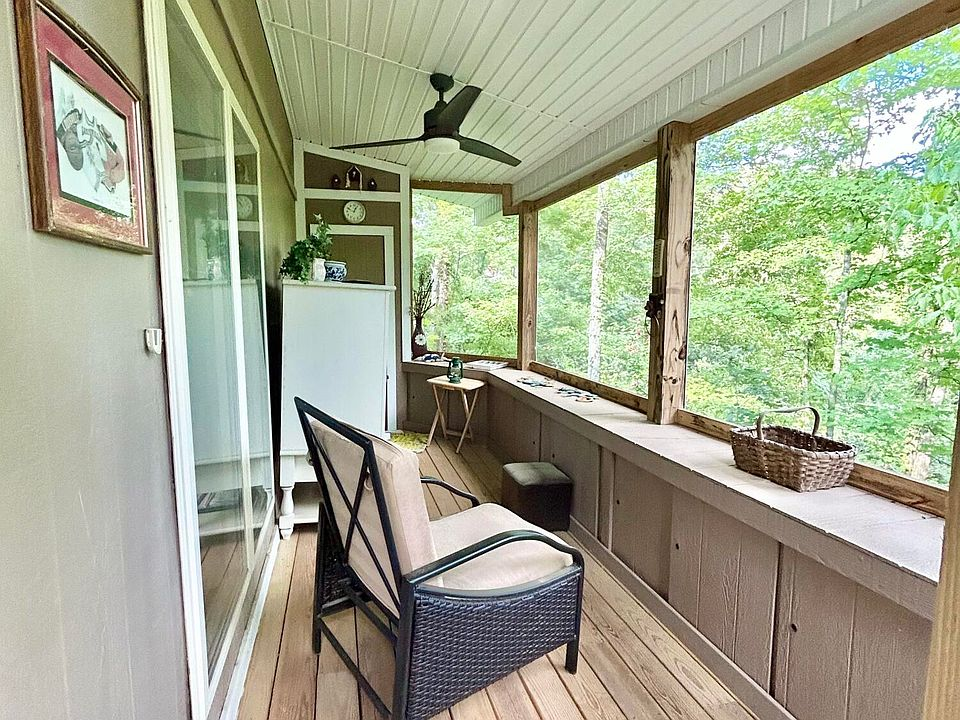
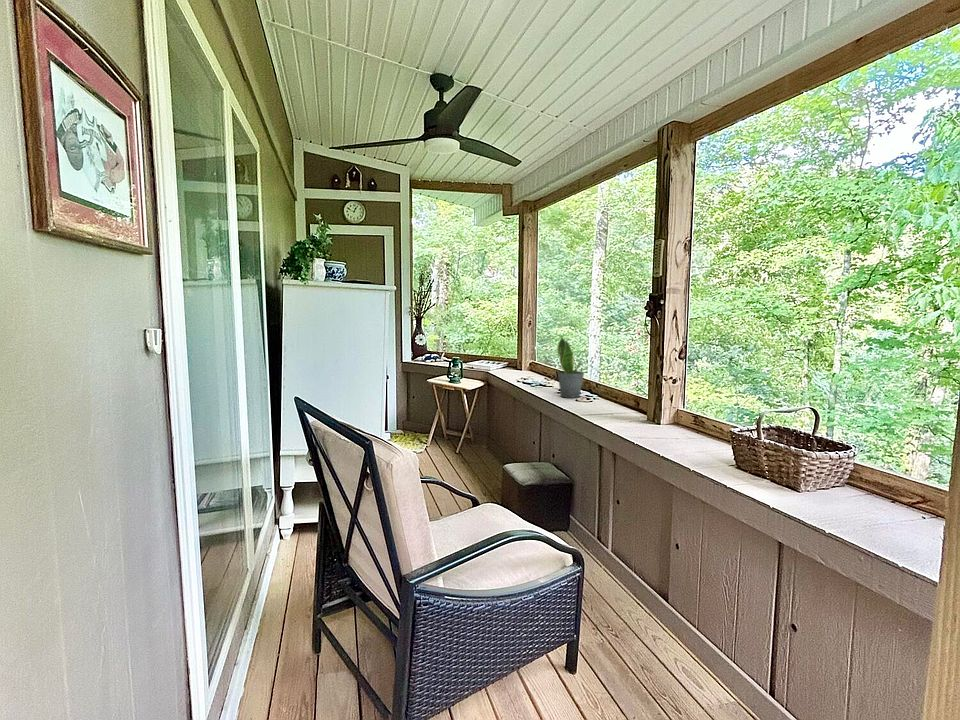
+ potted plant (570, 366)
